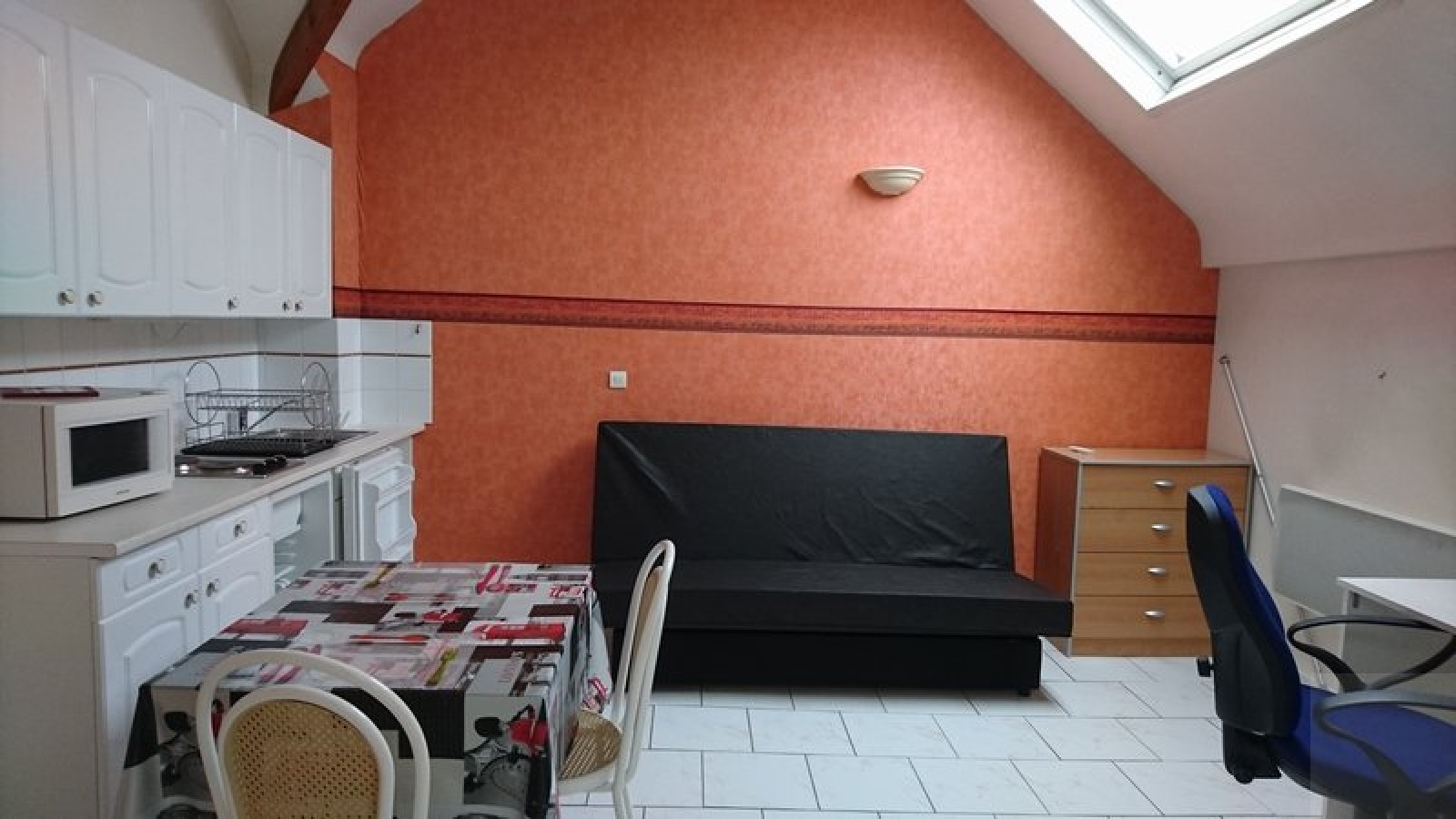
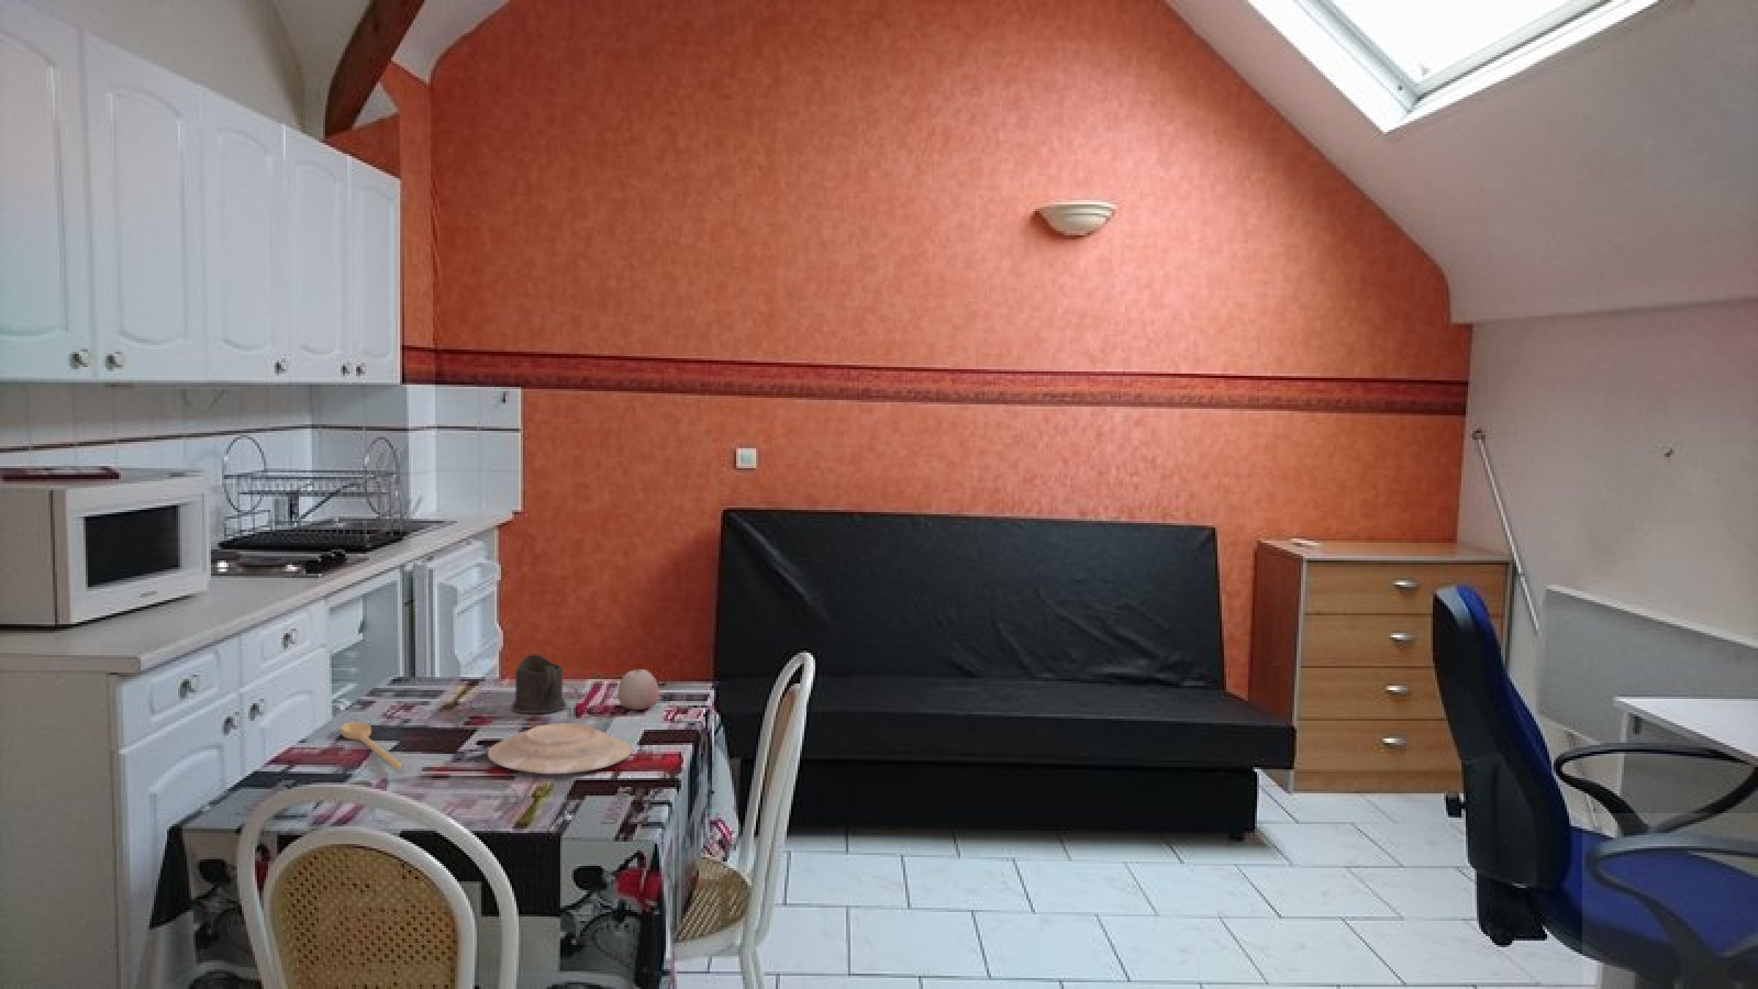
+ spoon (372, 745)
+ apple (638, 688)
+ cup (541, 683)
+ plate (560, 741)
